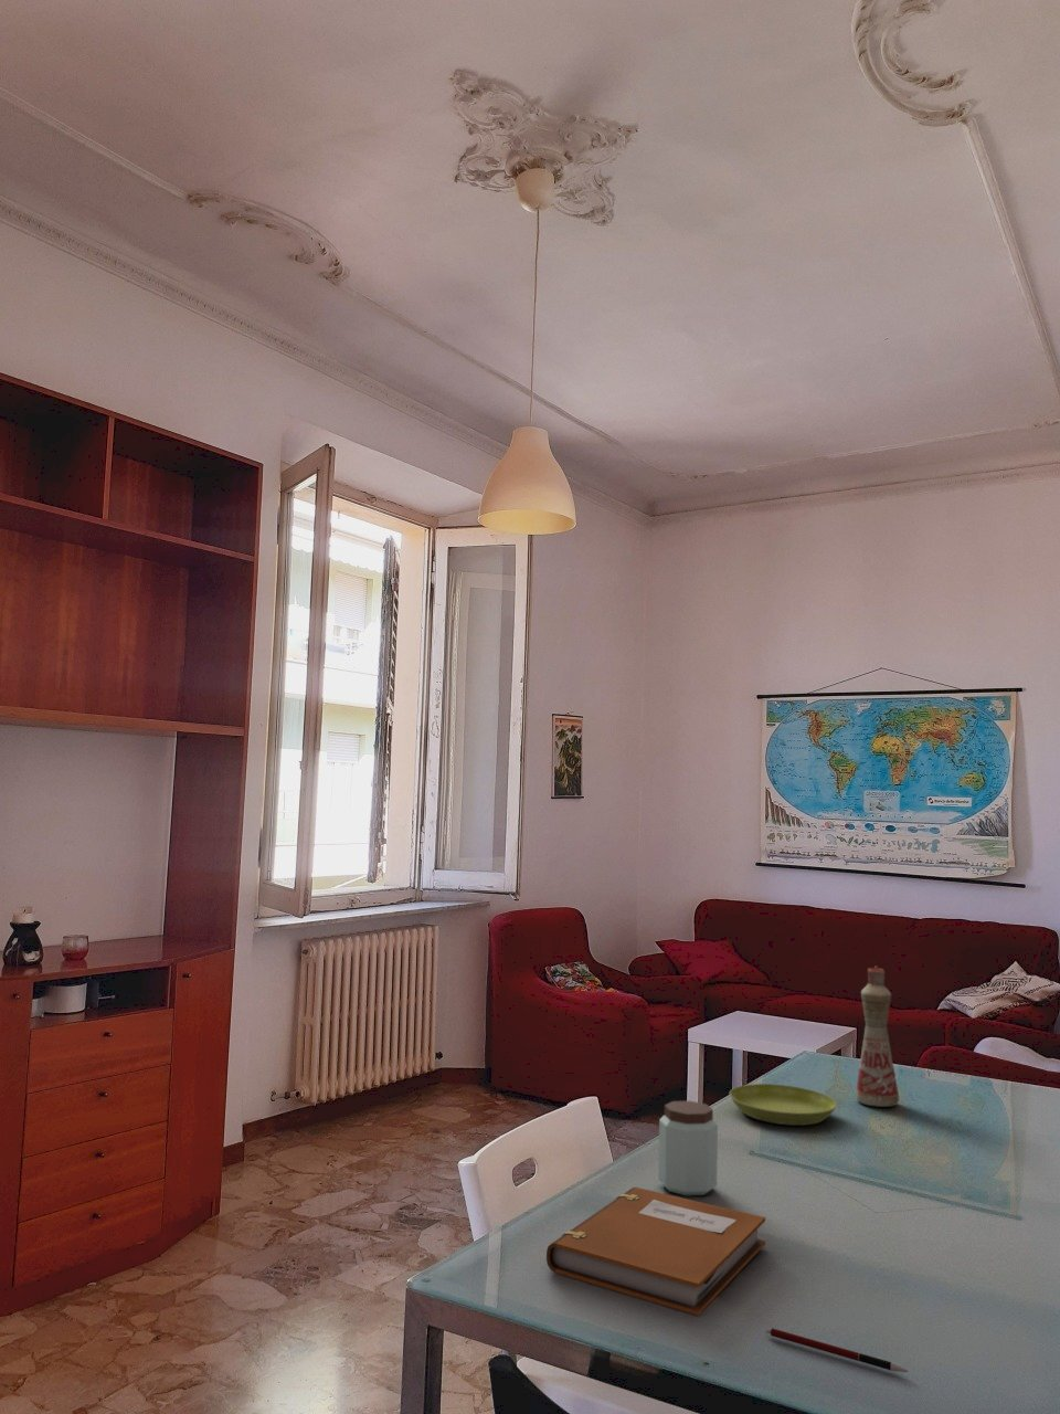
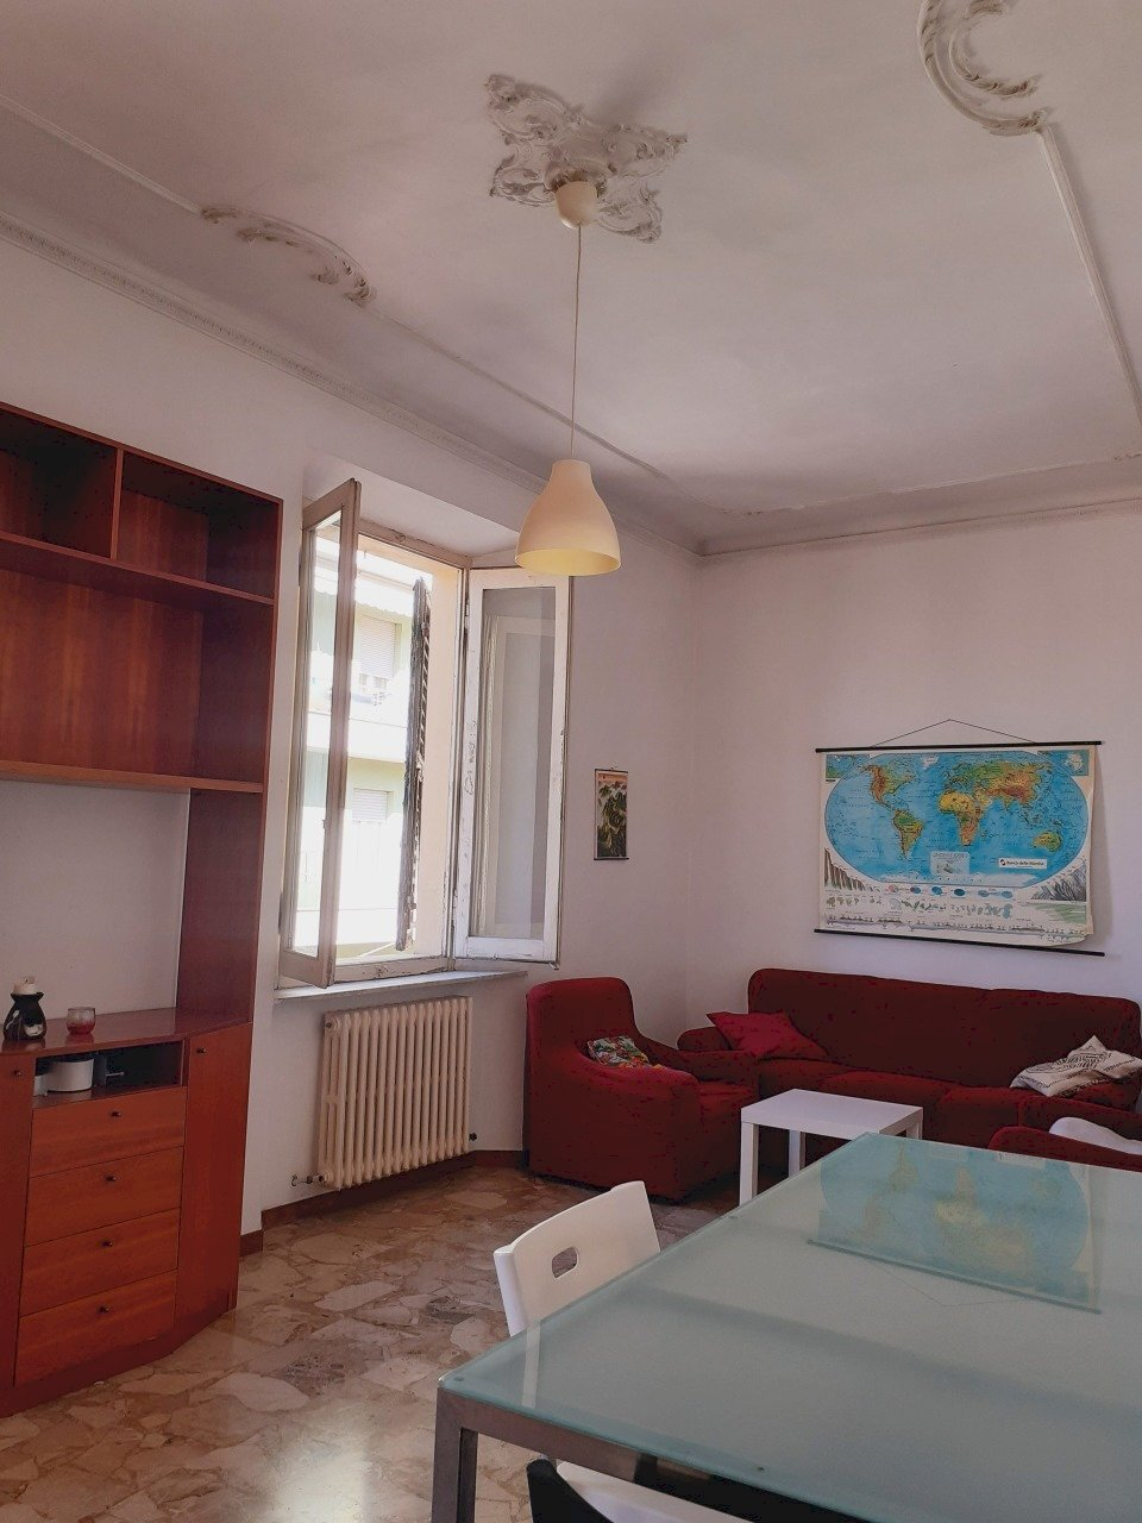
- pen (835, 1349)
- notebook (660, 1240)
- peanut butter (688, 1147)
- saucer (782, 1104)
- bottle (876, 1034)
